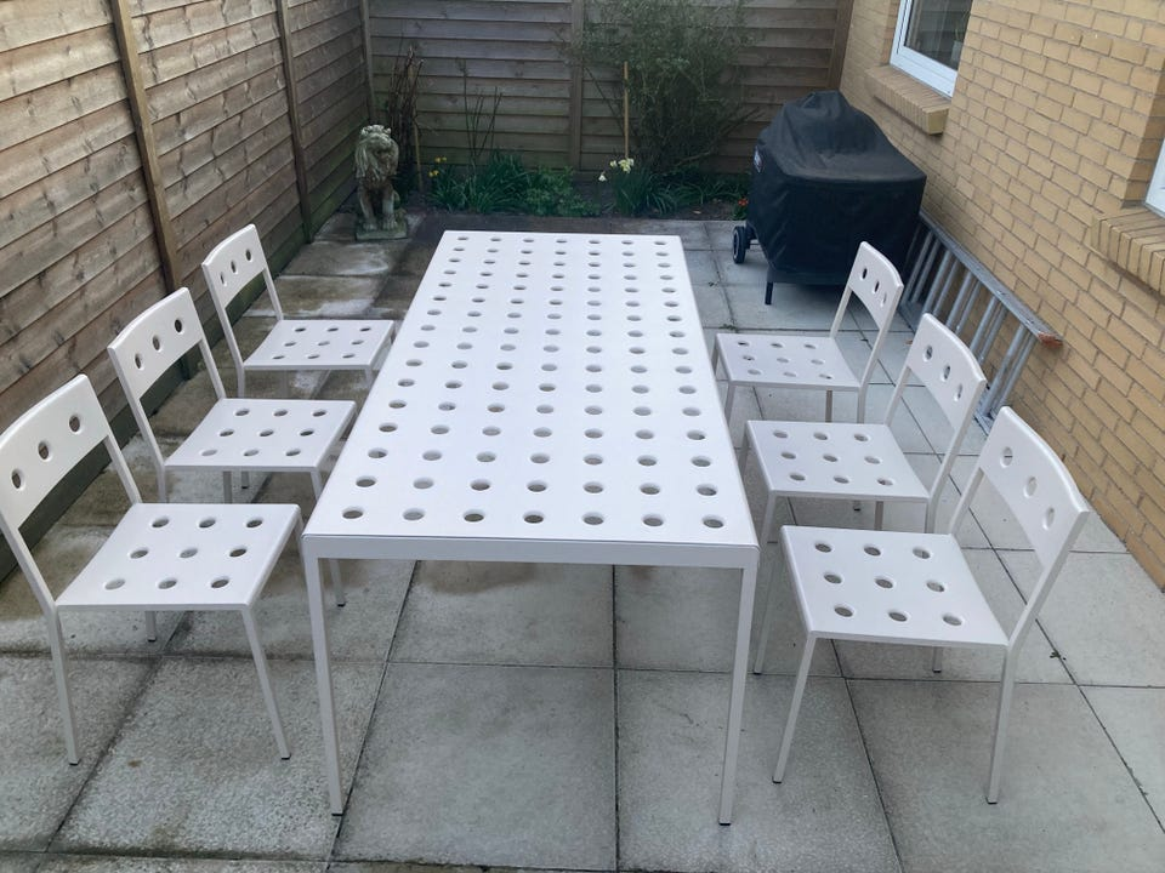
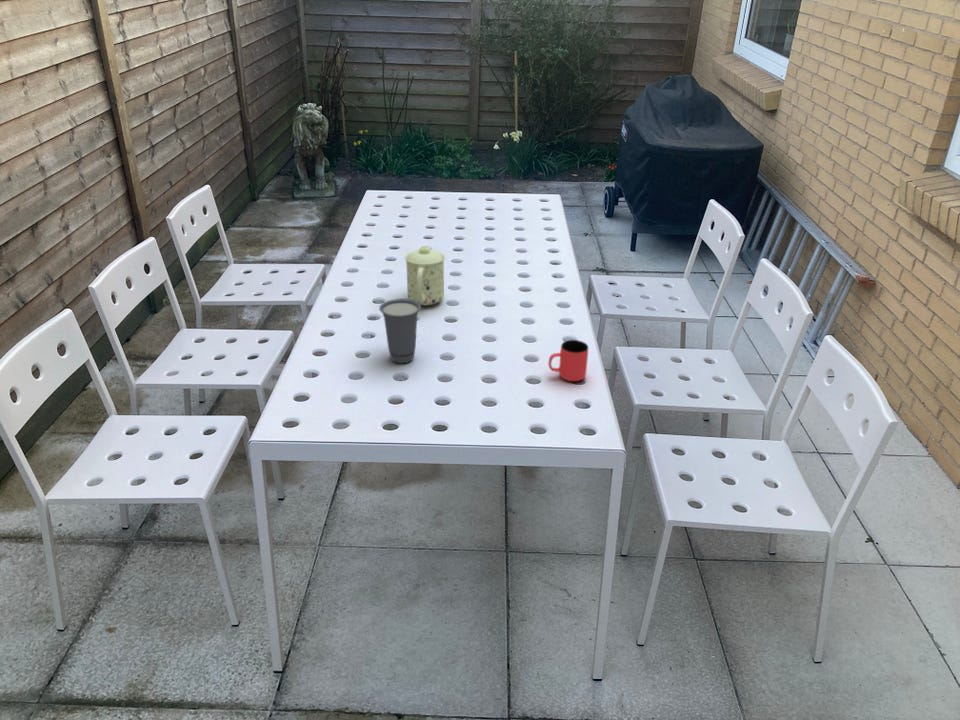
+ mug (424, 276)
+ cup (567, 361)
+ cup (401, 333)
